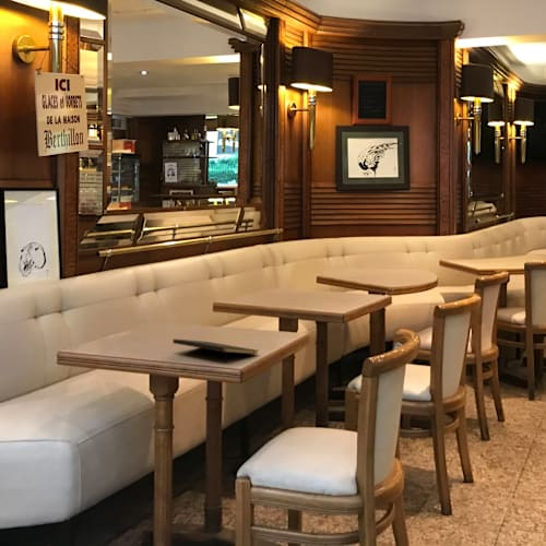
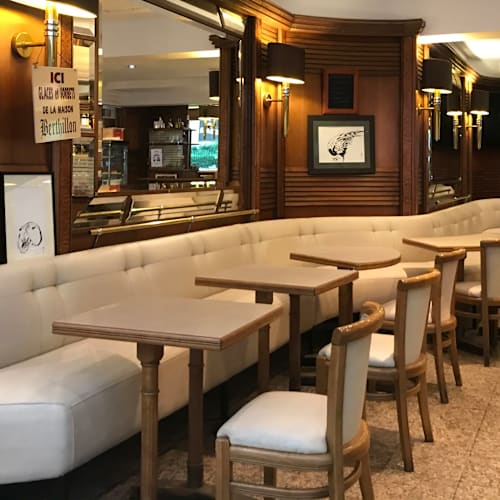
- notepad (215, 346)
